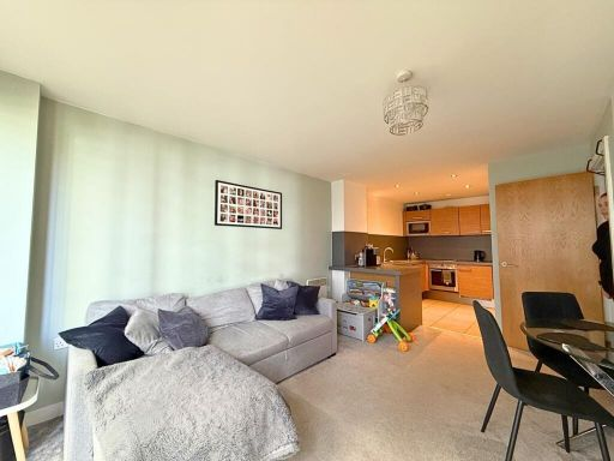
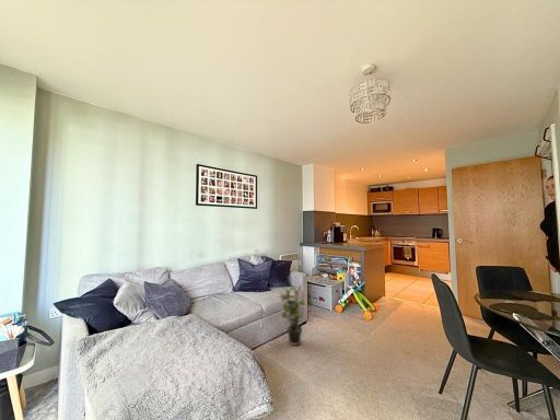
+ potted plant (292, 313)
